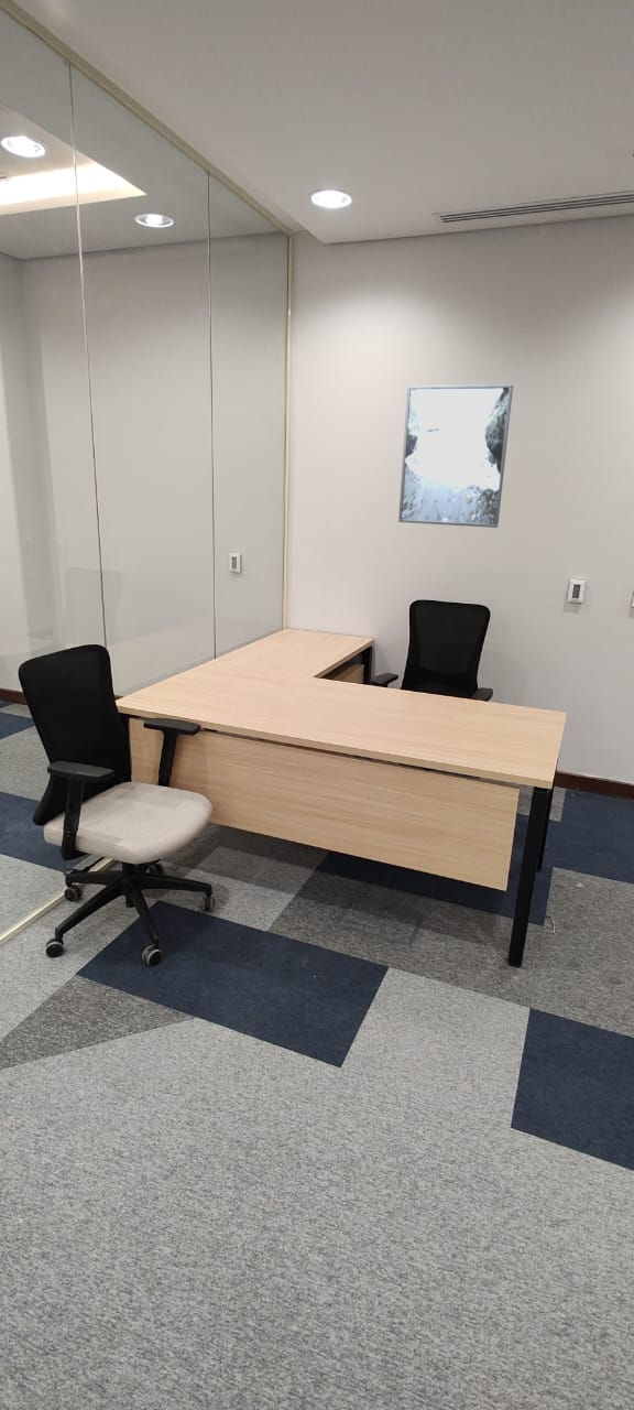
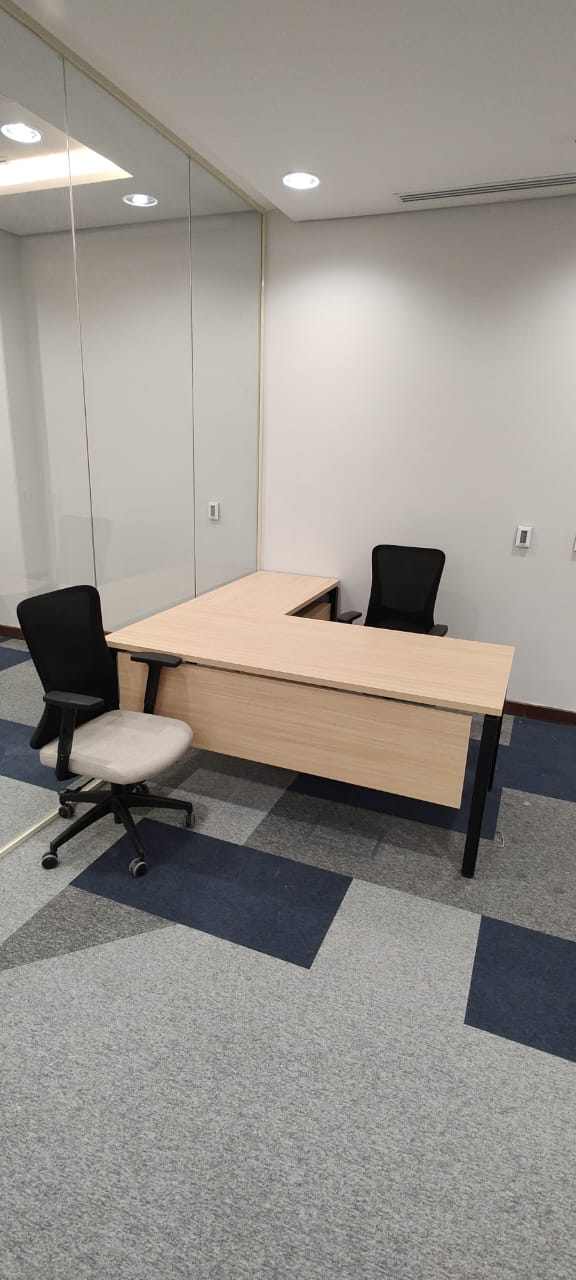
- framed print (452, 456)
